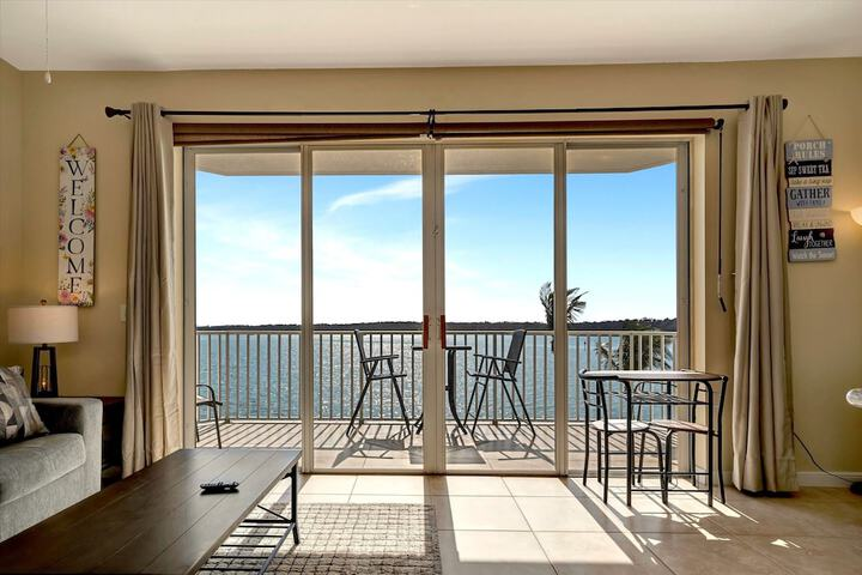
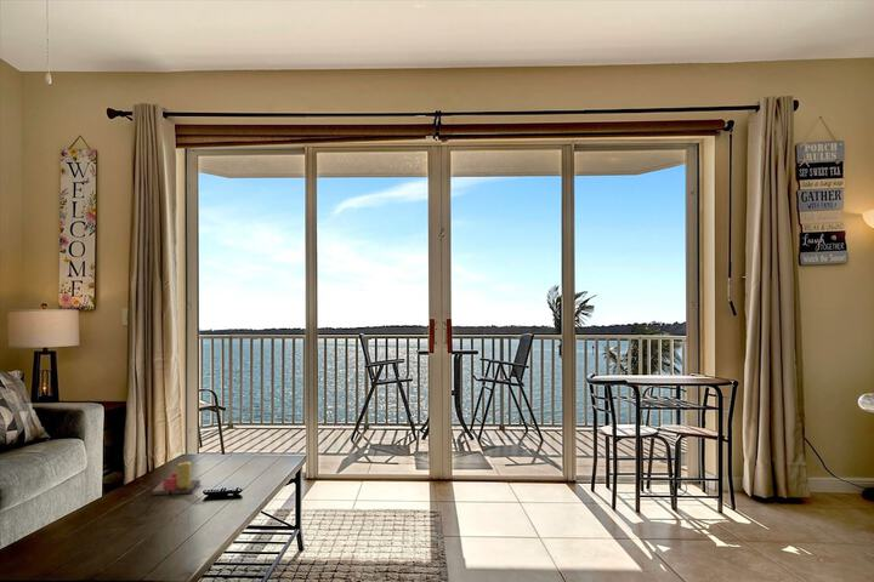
+ candle (176, 474)
